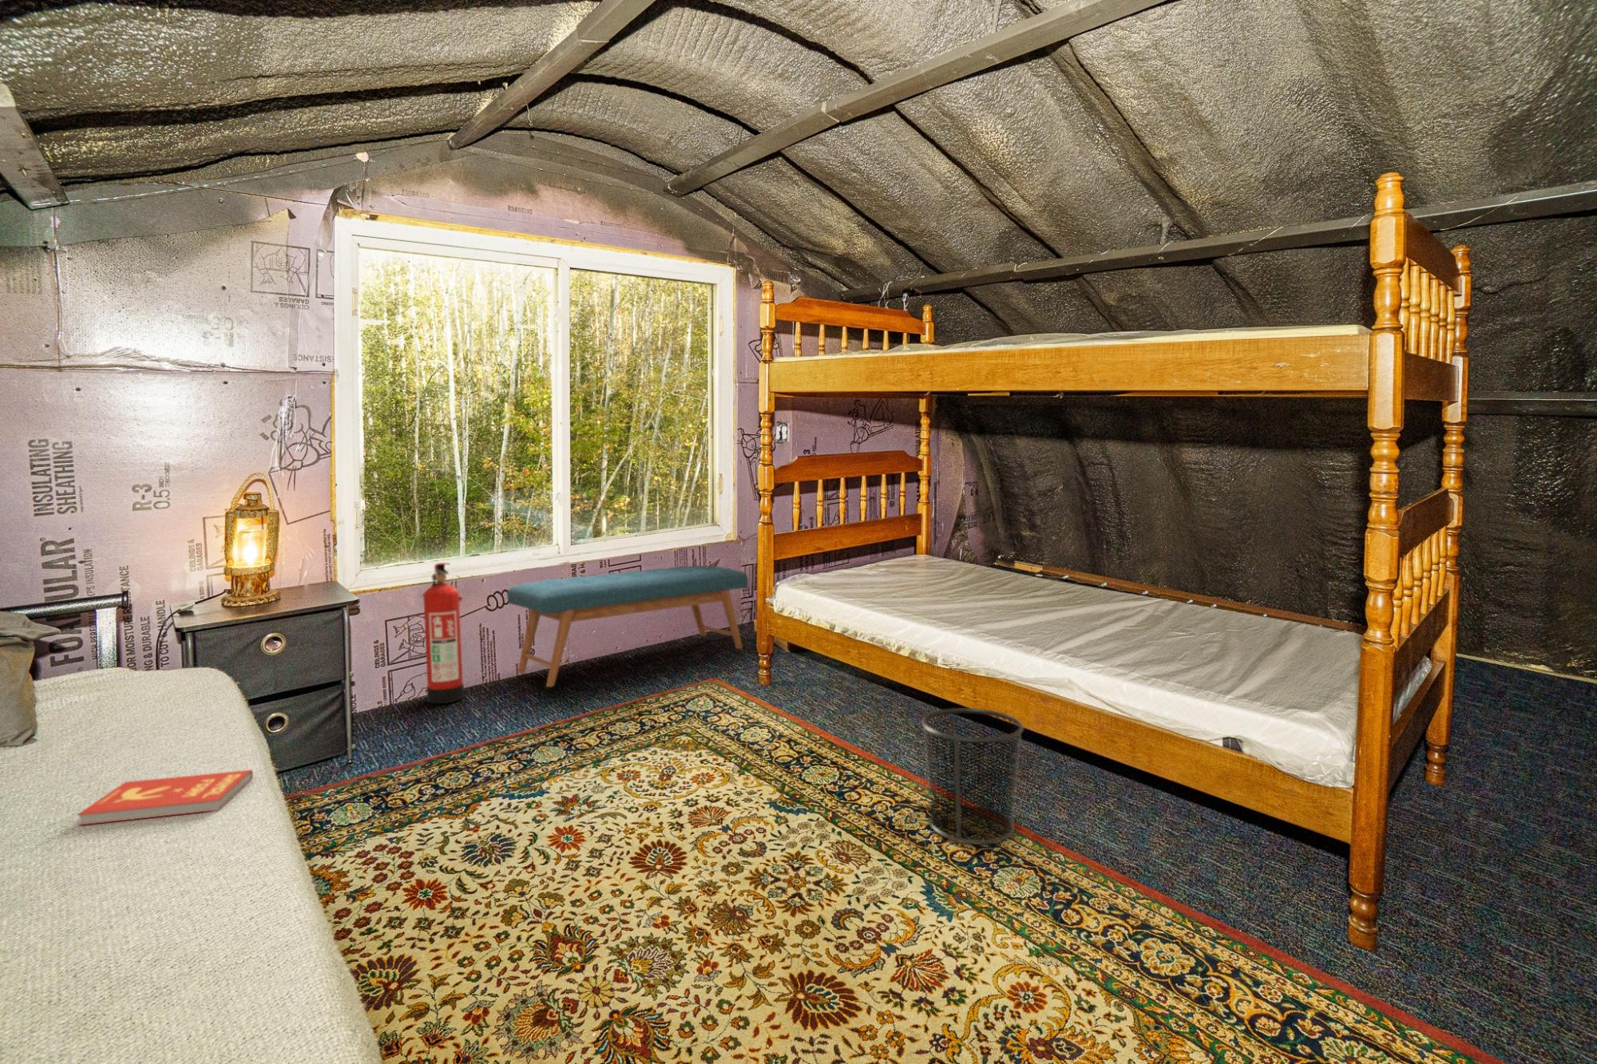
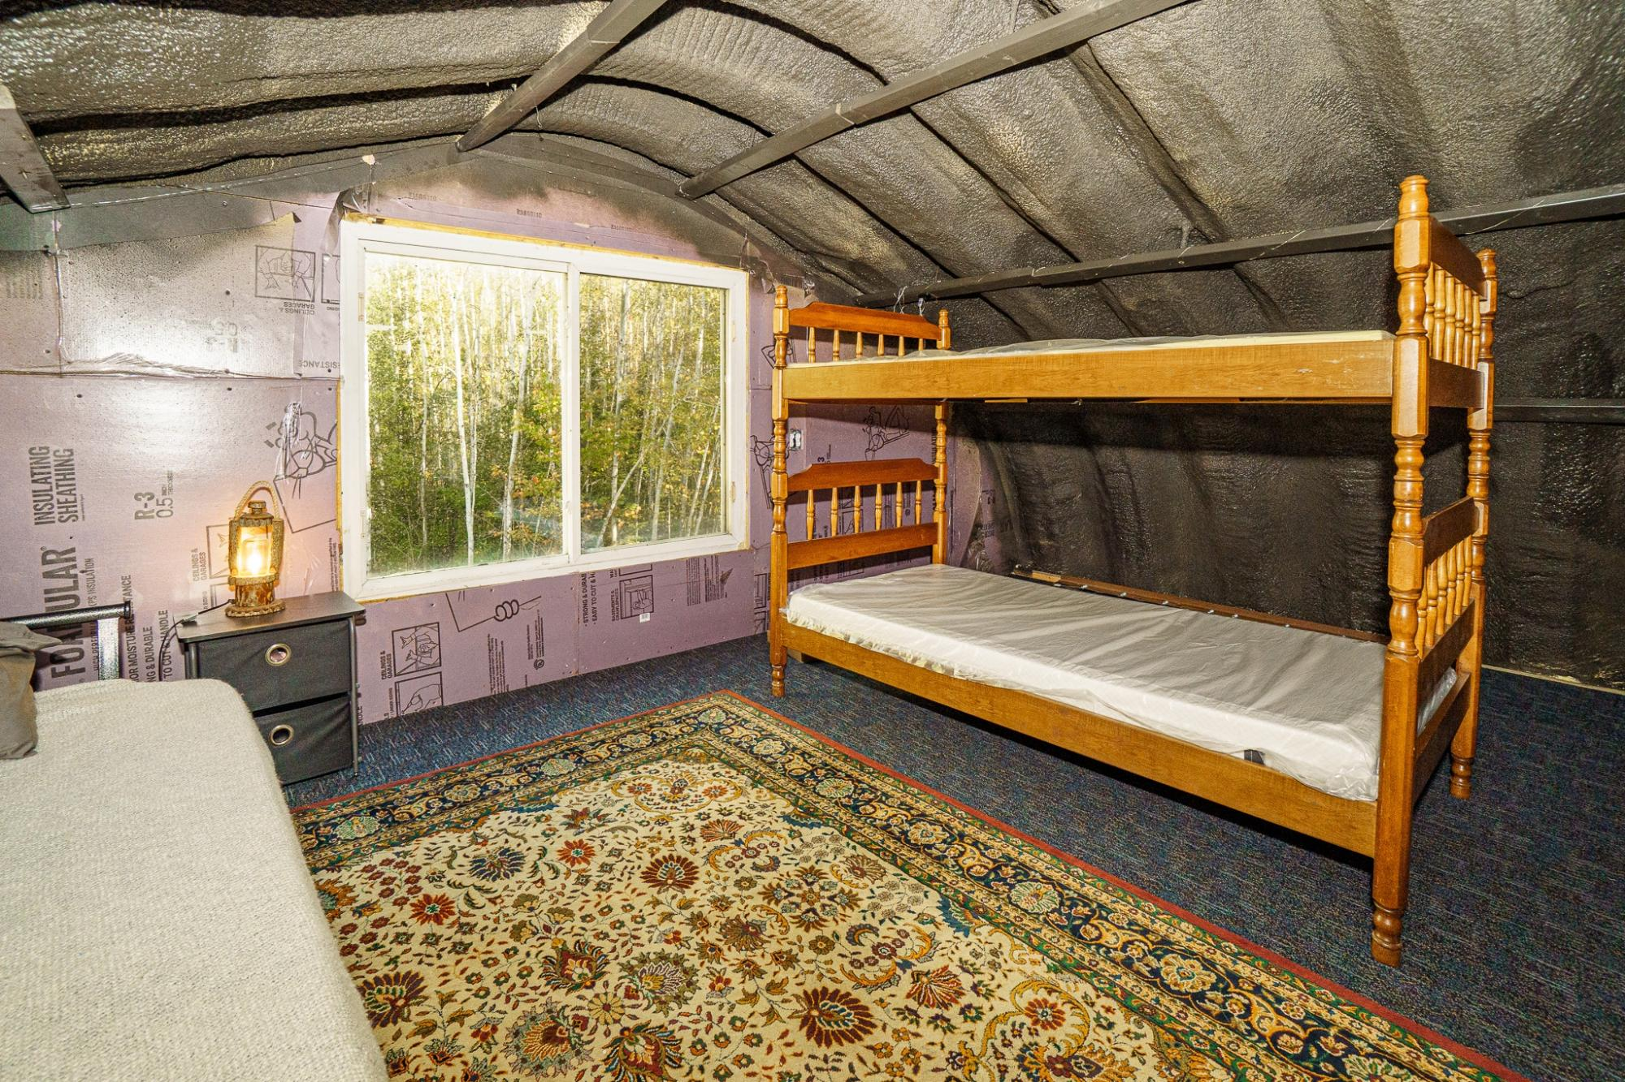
- book (171, 794)
- waste bin (971, 773)
- fire extinguisher (443, 629)
- bench (633, 613)
